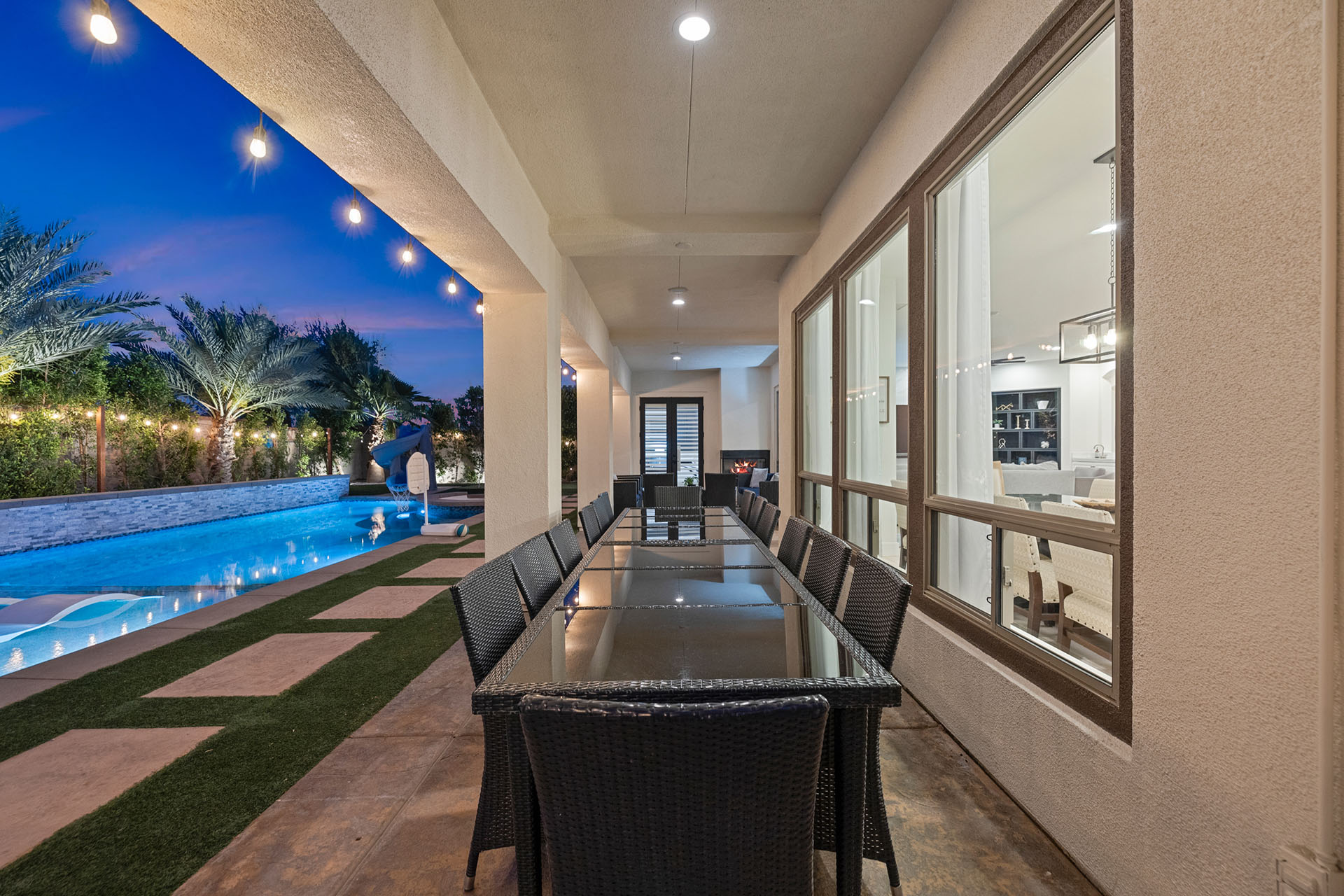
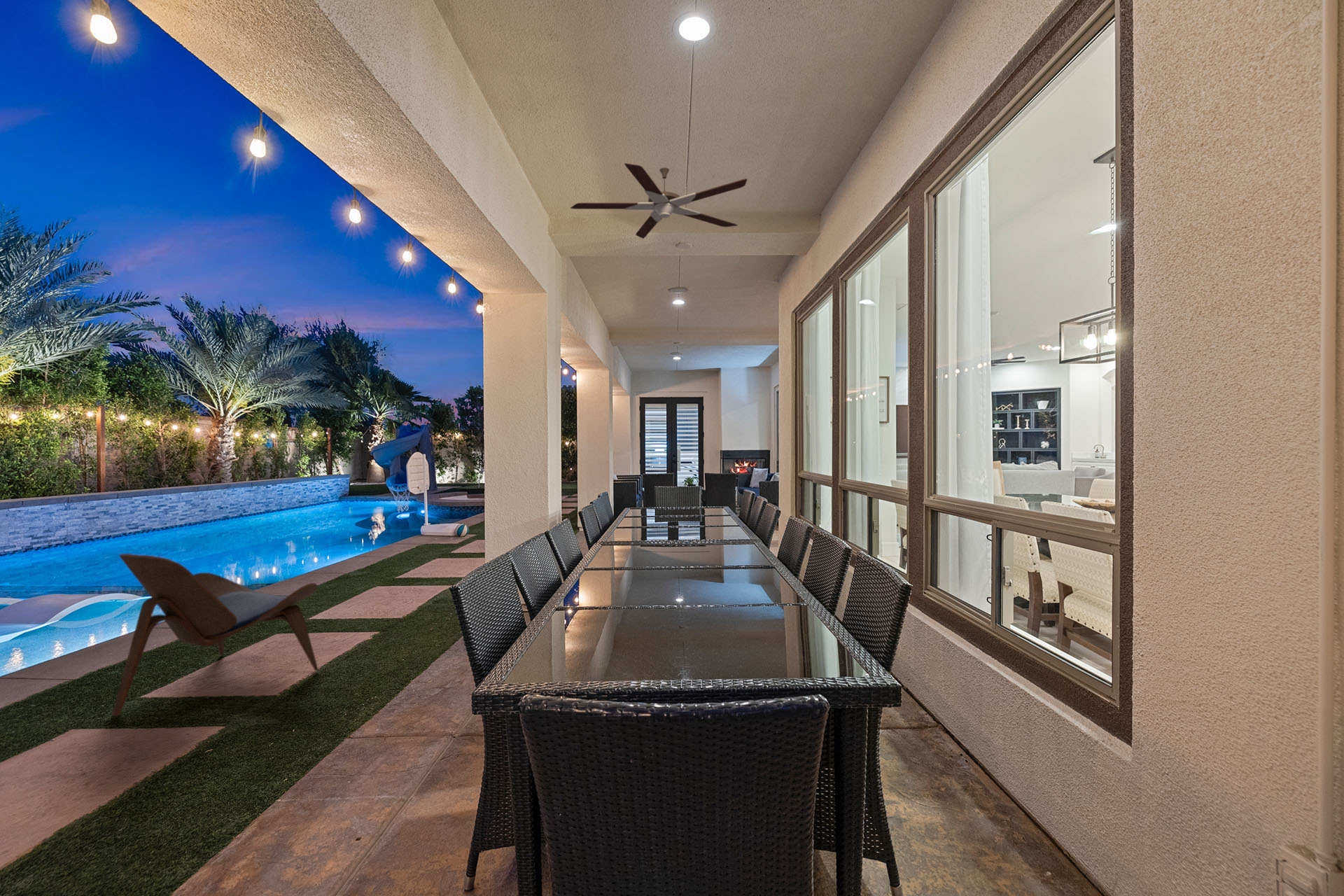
+ lounge chair (208, 613)
+ ceiling fan (657, 193)
